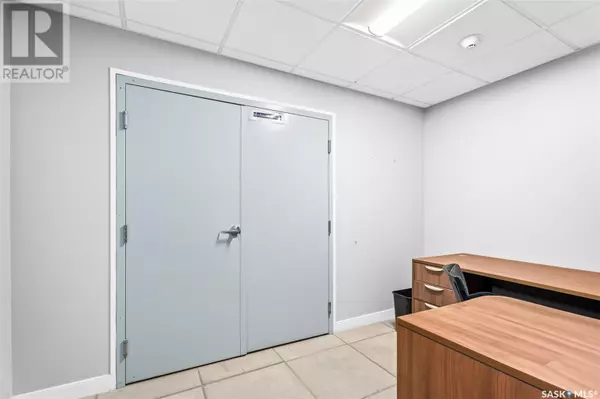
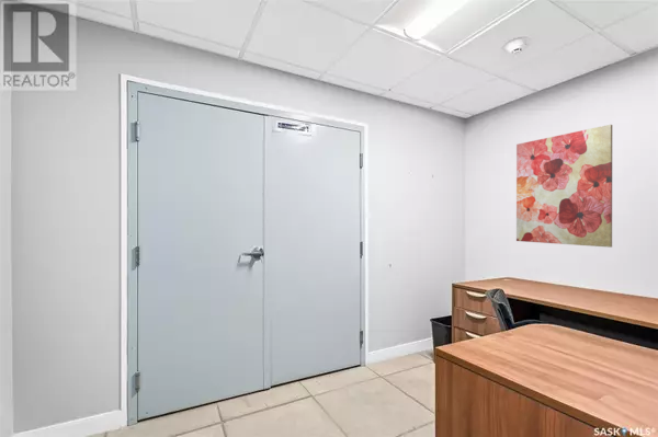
+ wall art (558, 189)
